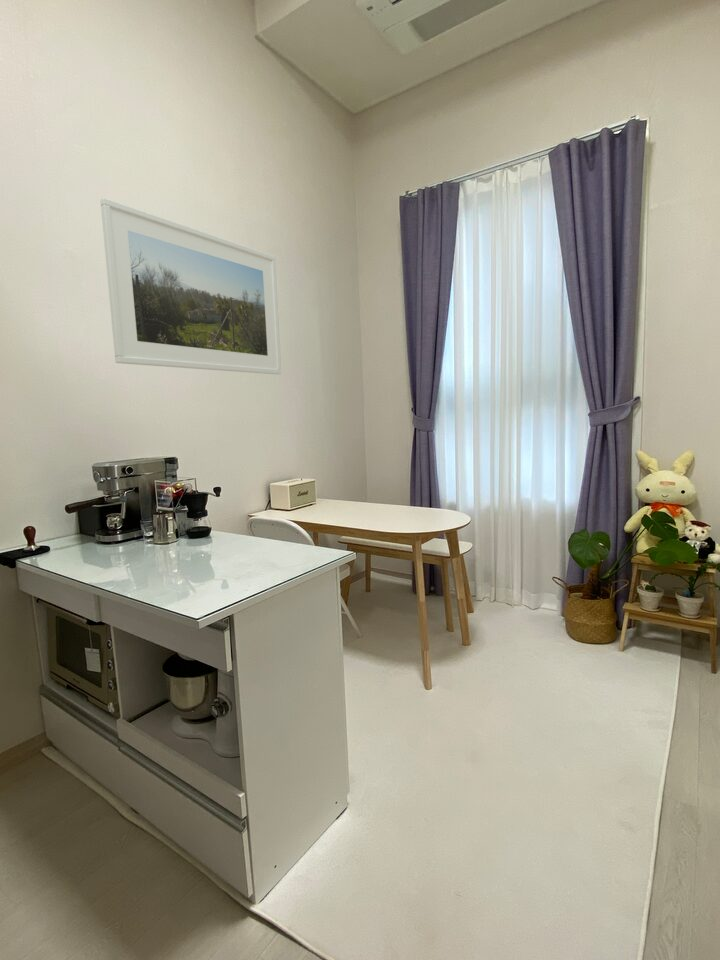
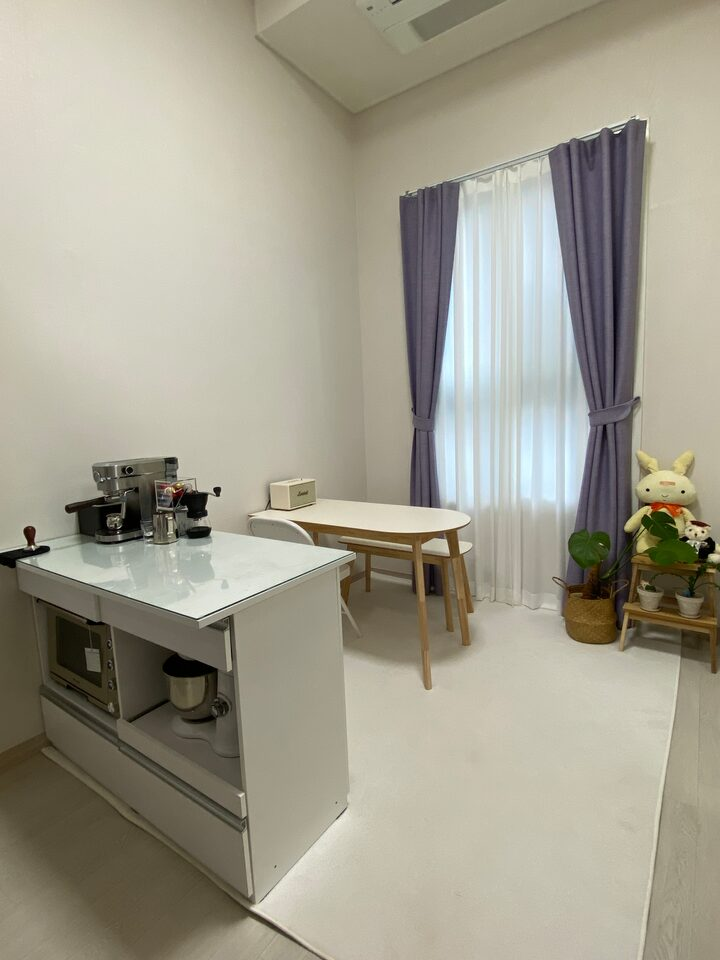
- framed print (206, 302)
